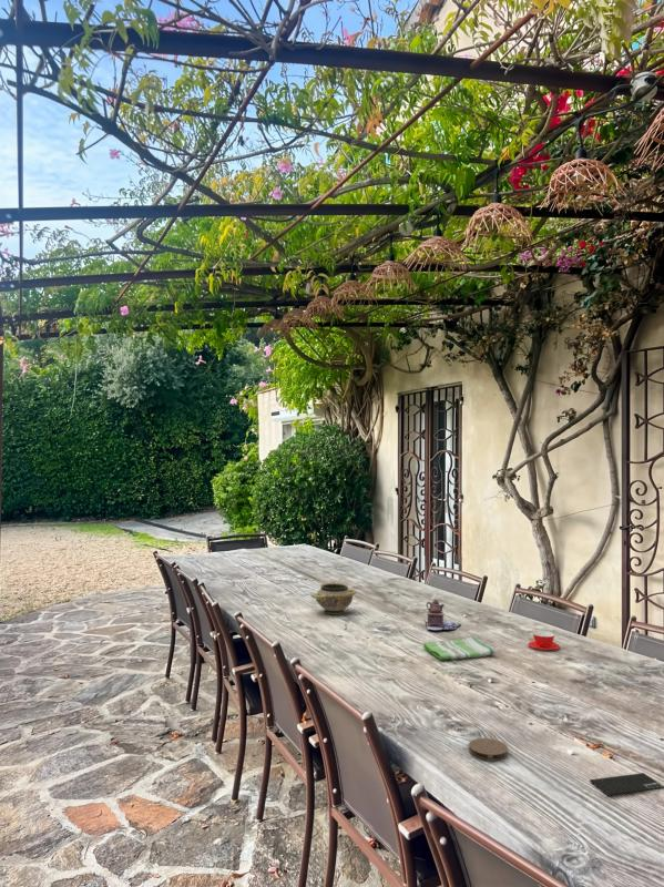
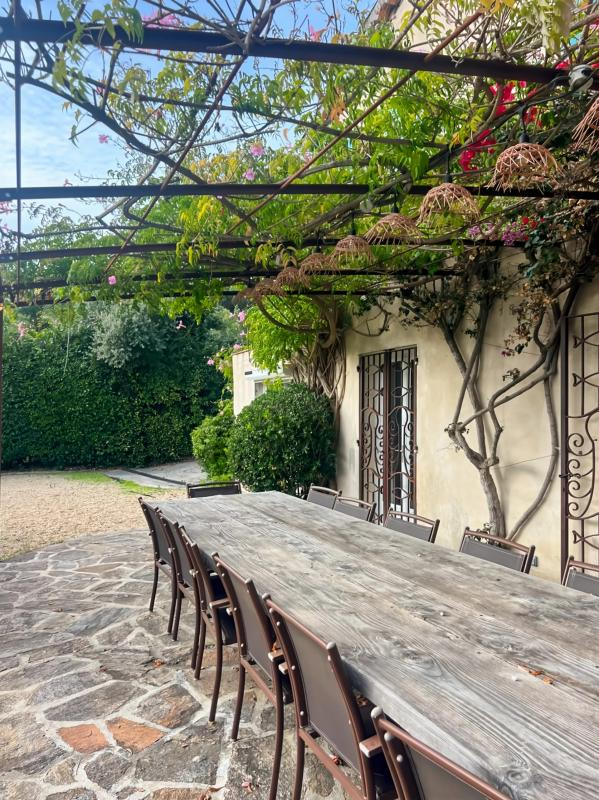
- smartphone (626, 784)
- teacup (543, 640)
- teapot (437, 613)
- coaster (488, 748)
- dish towel (458, 648)
- ceramic bowl (334, 599)
